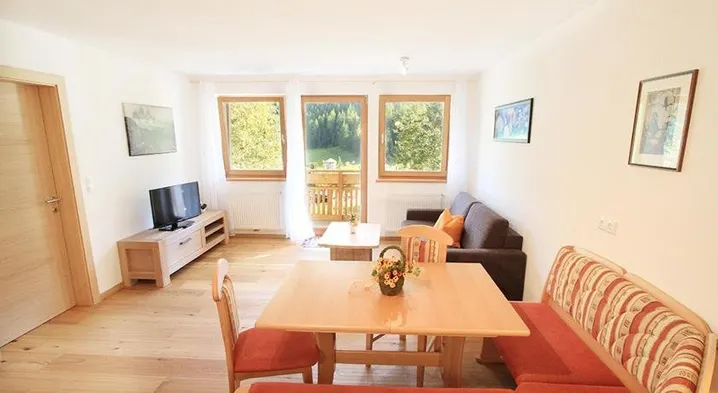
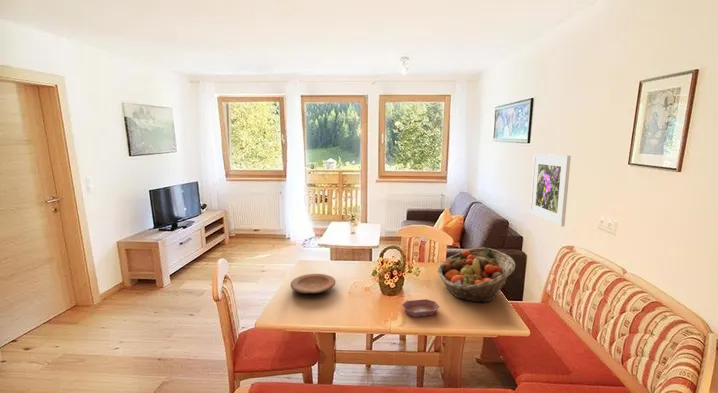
+ fruit basket (474, 272)
+ plate (313, 285)
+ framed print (547, 187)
+ bowl (420, 308)
